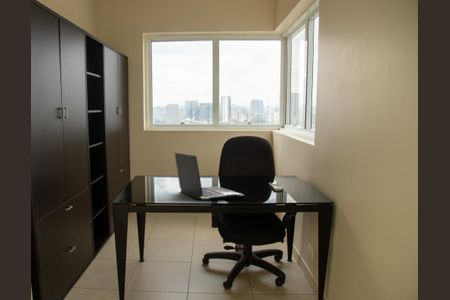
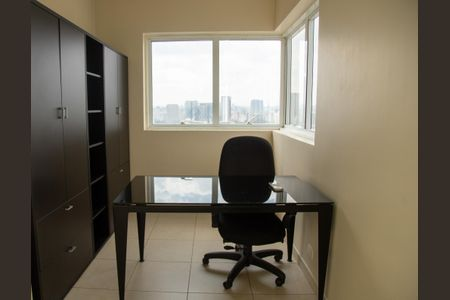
- laptop (199, 175)
